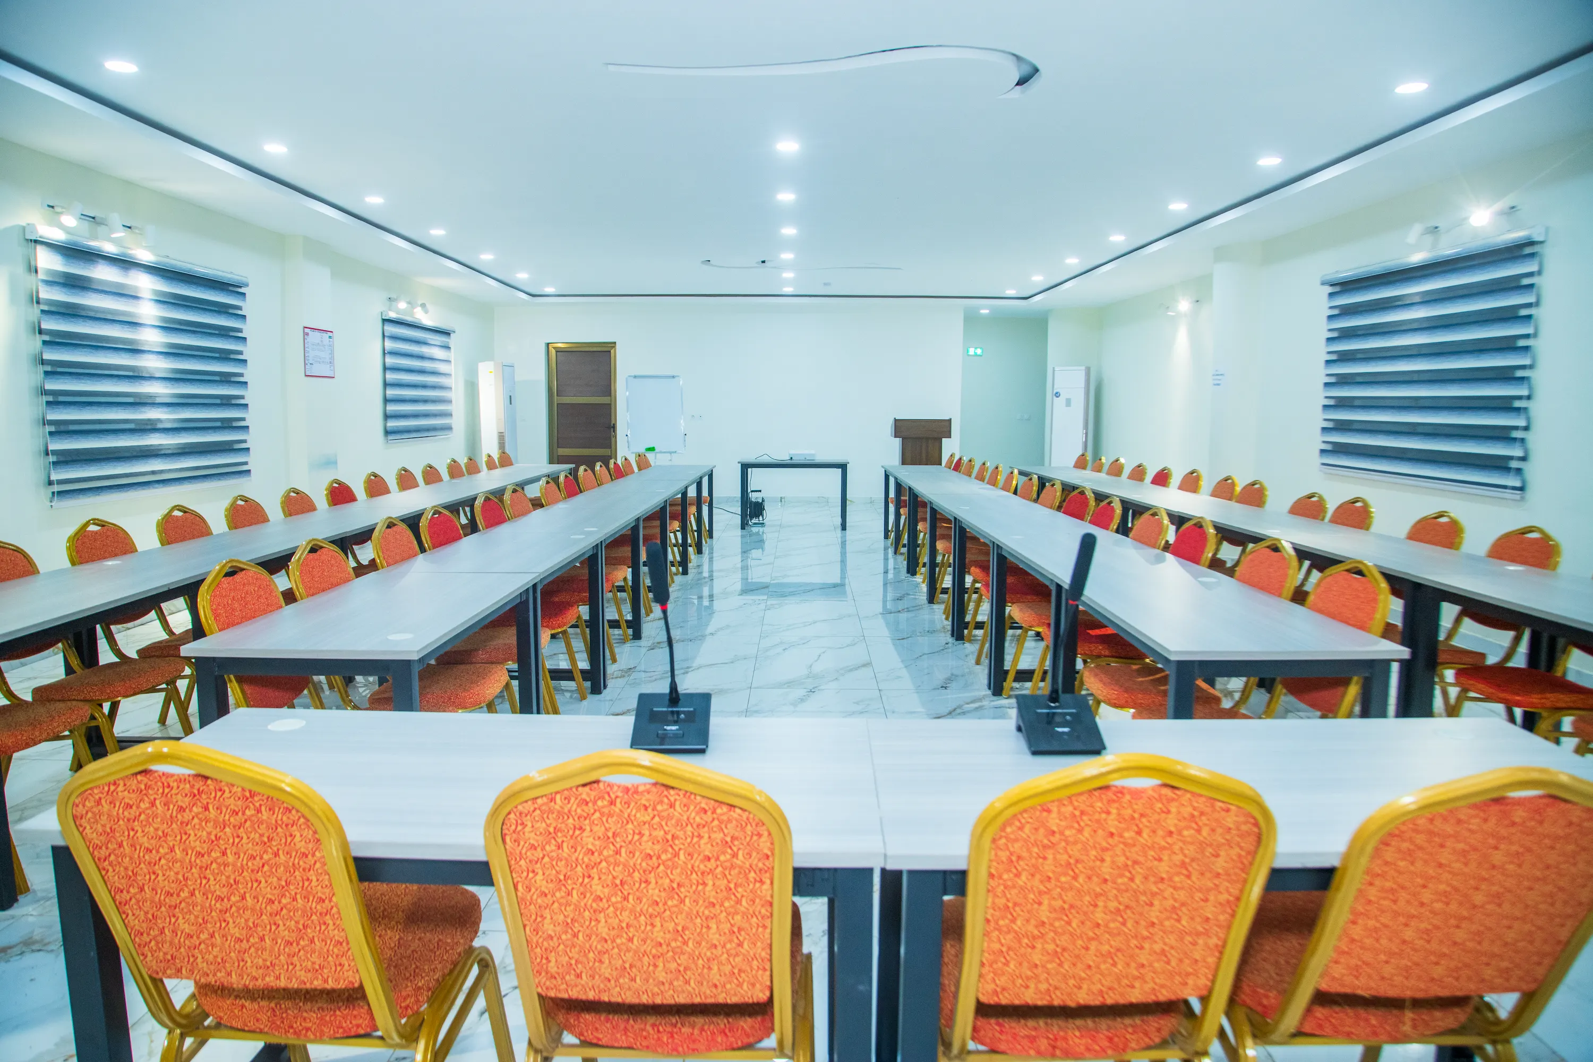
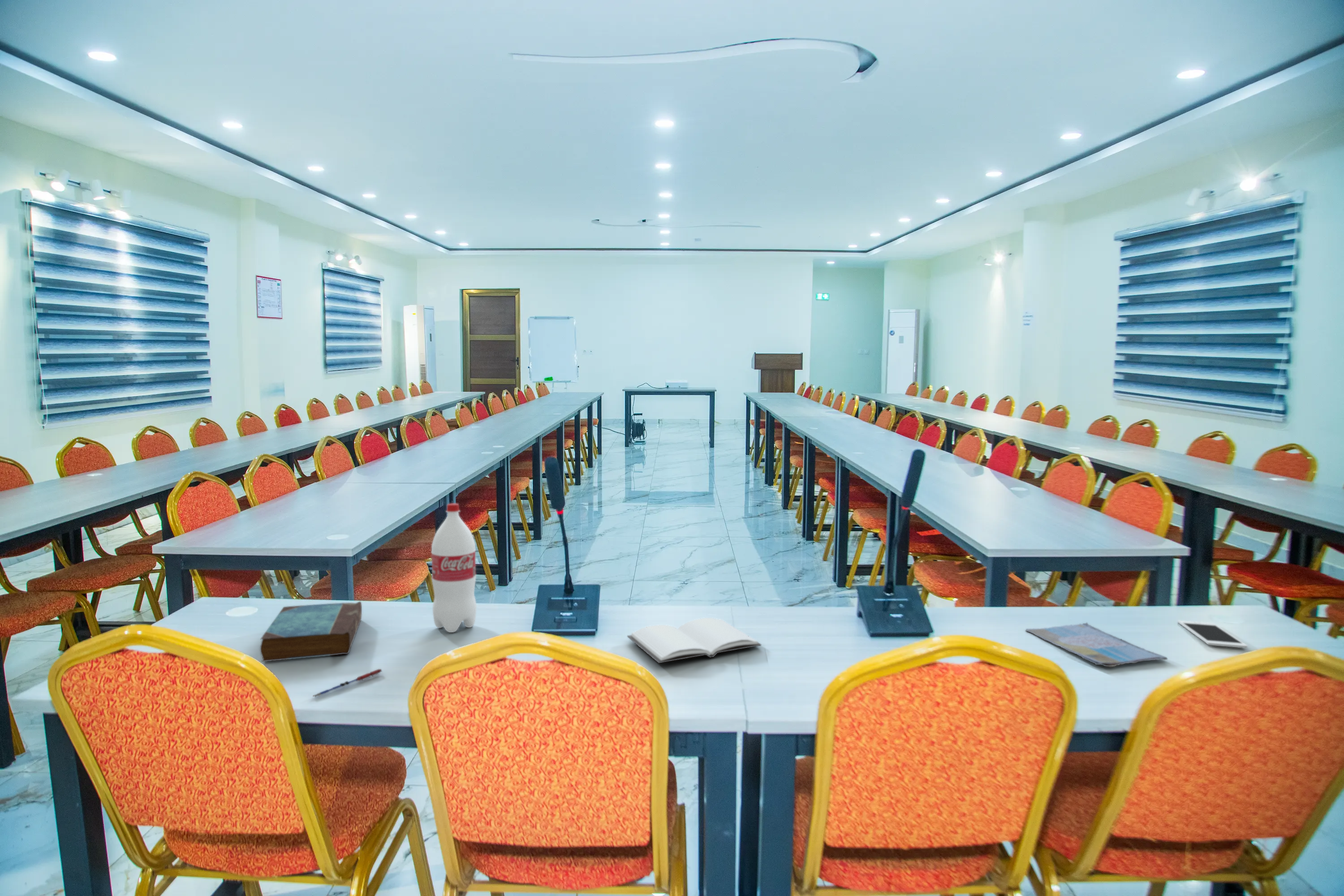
+ pen (349, 682)
+ book (314, 629)
+ book (693, 638)
+ bottle (454, 566)
+ book (1093, 642)
+ cell phone (1211, 633)
